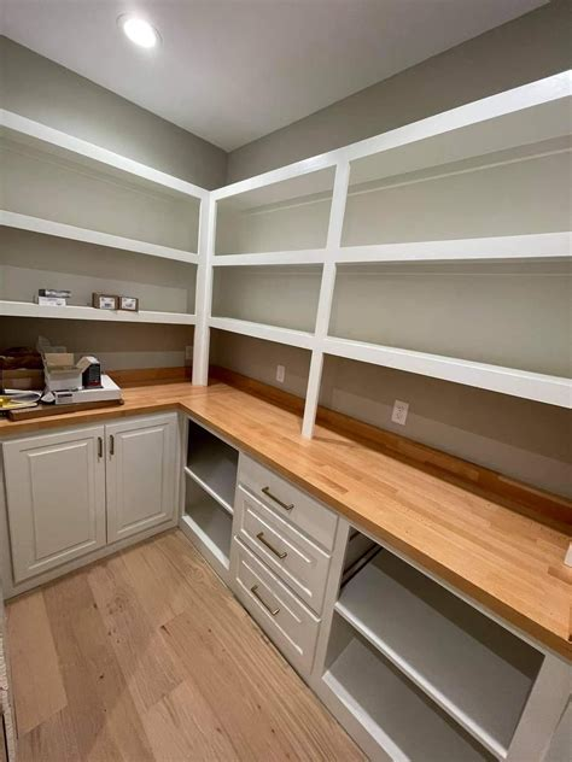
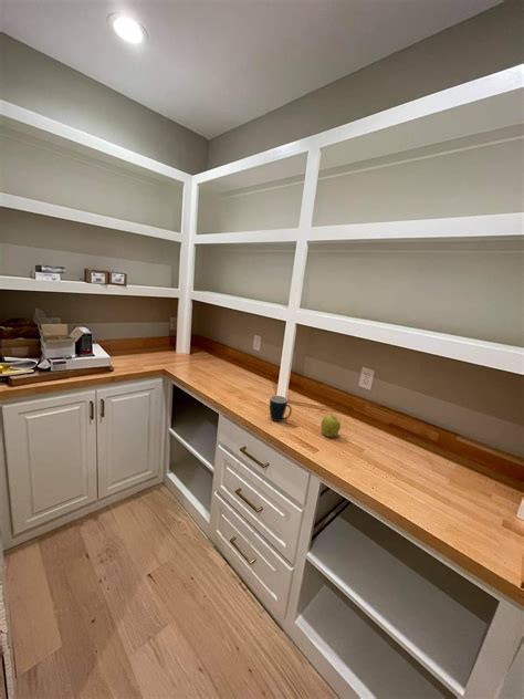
+ mug (280, 410)
+ apple (331, 424)
